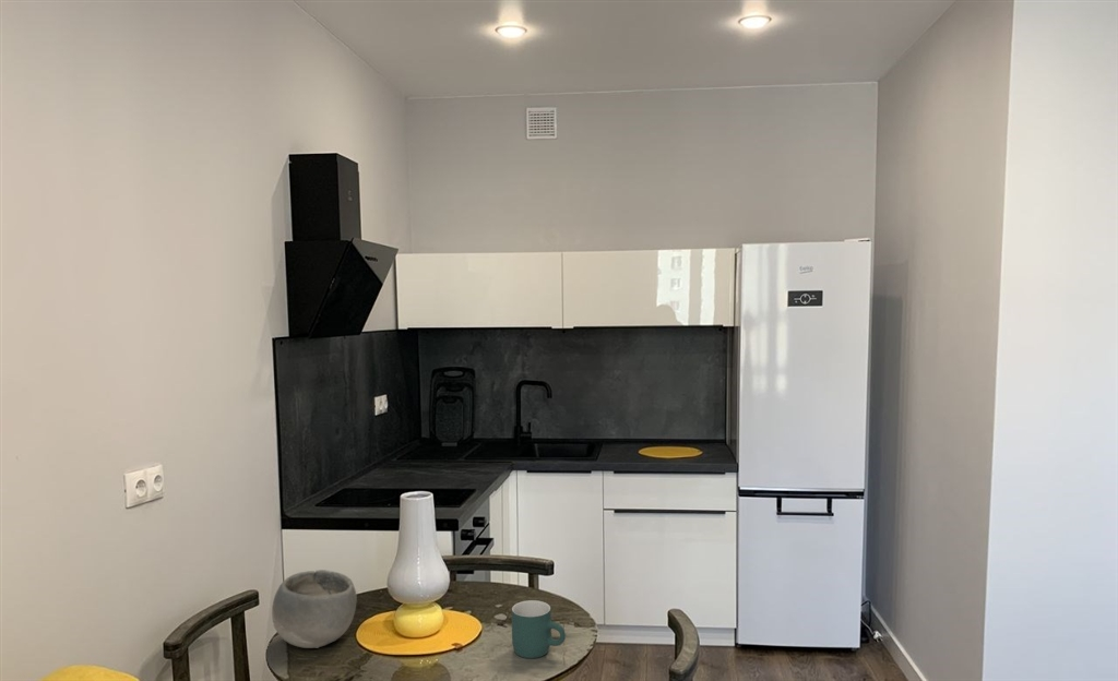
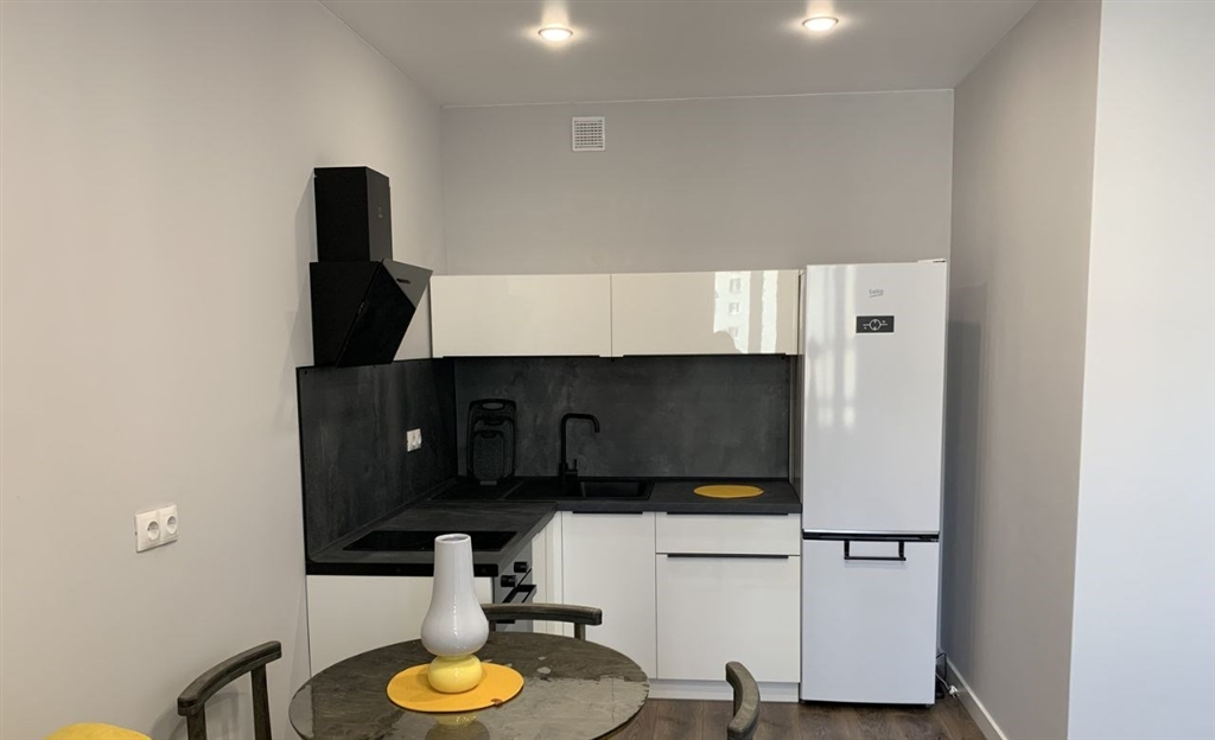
- bowl (314, 610)
- mug (538, 629)
